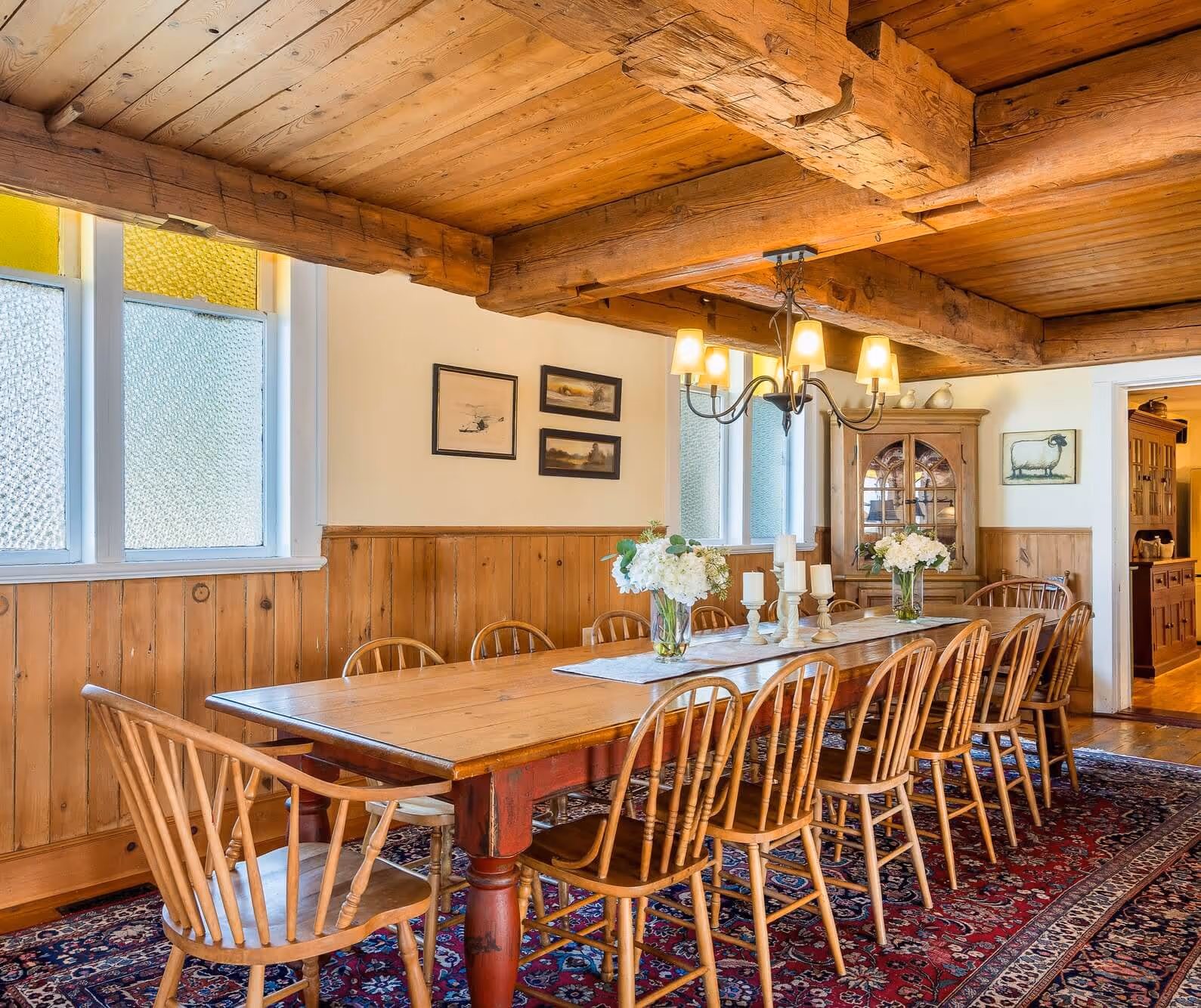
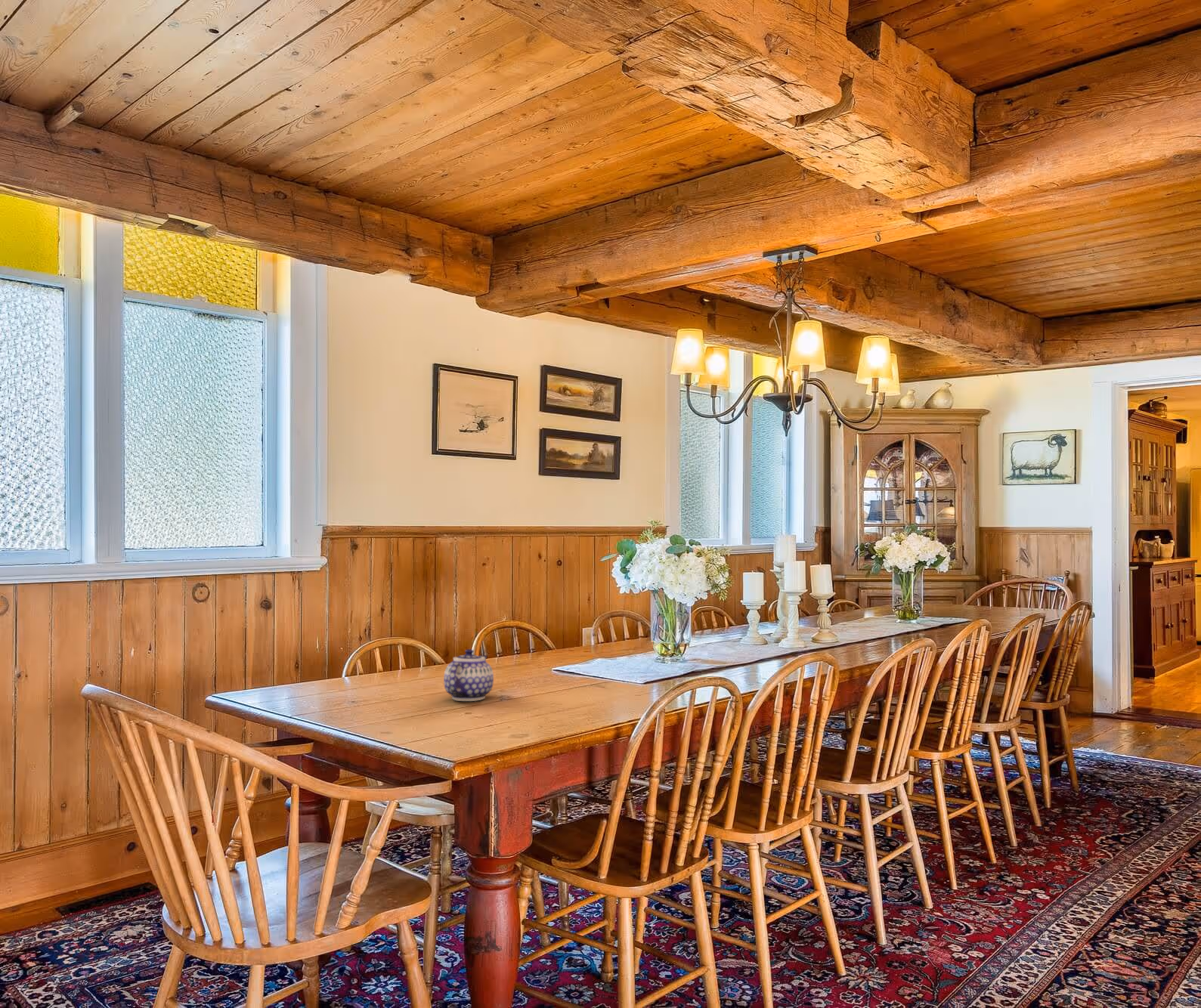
+ teapot (469, 673)
